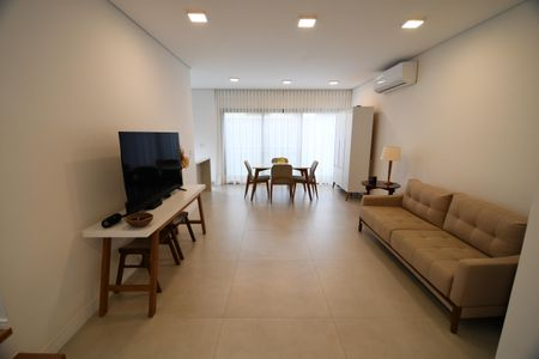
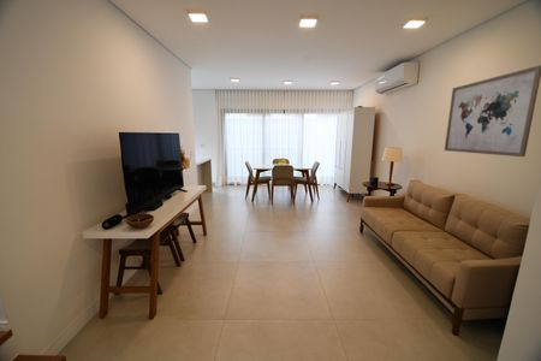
+ wall art (482, 117)
